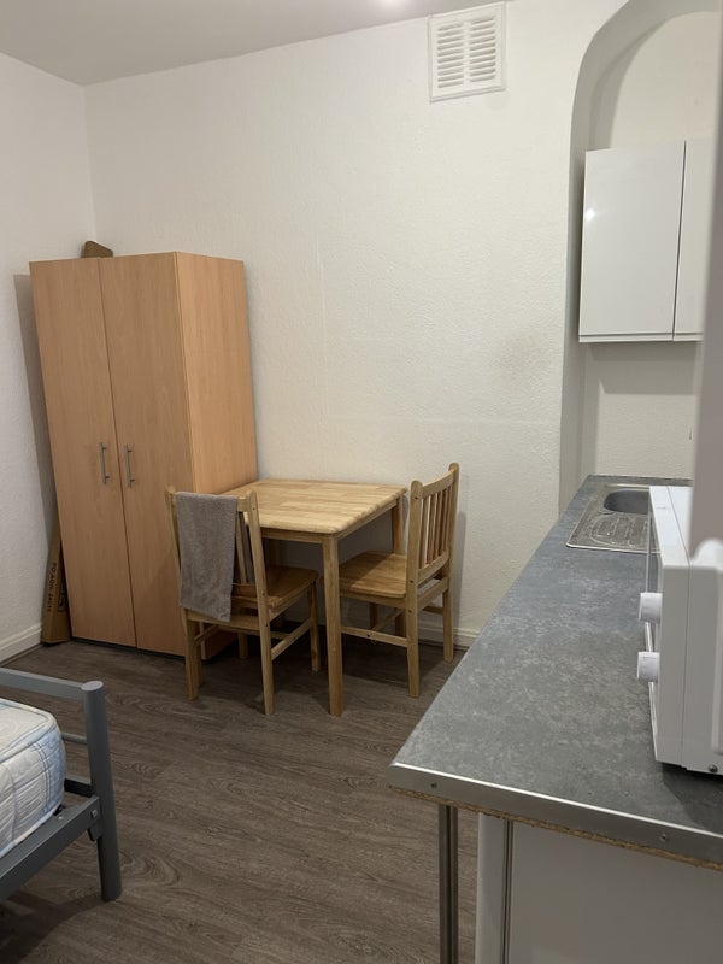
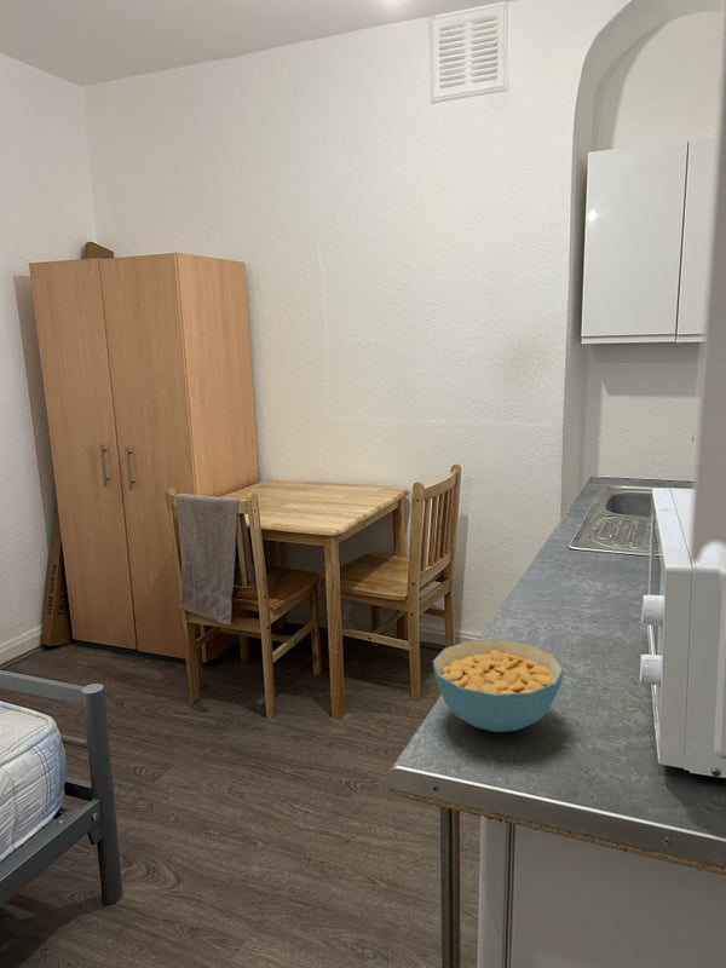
+ cereal bowl (496, 693)
